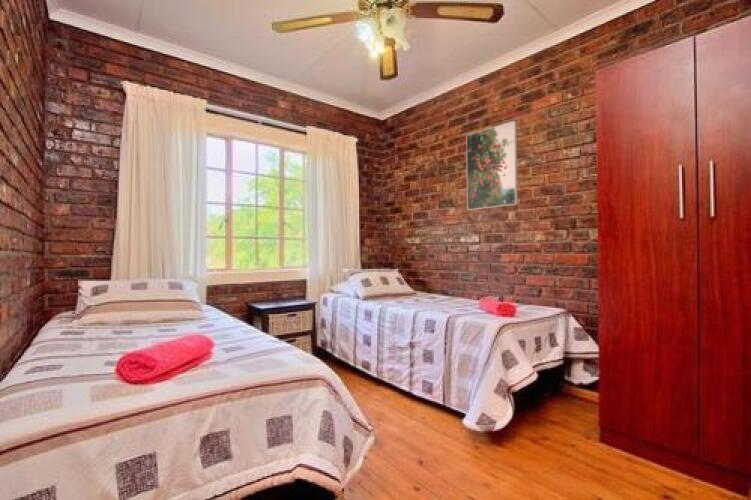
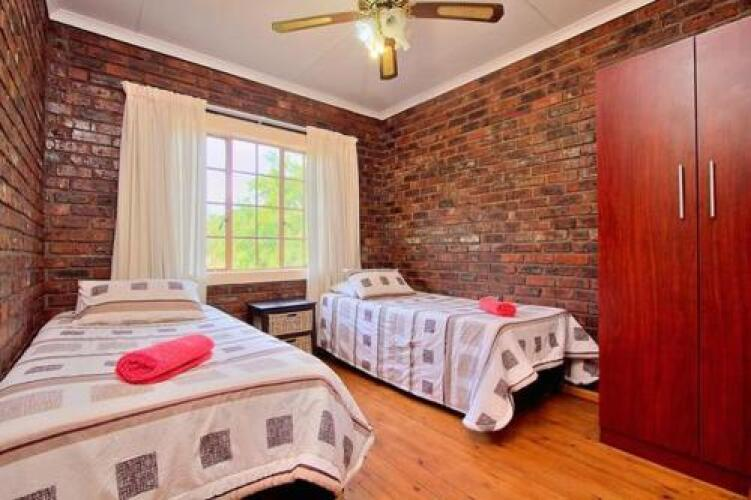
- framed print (490, 168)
